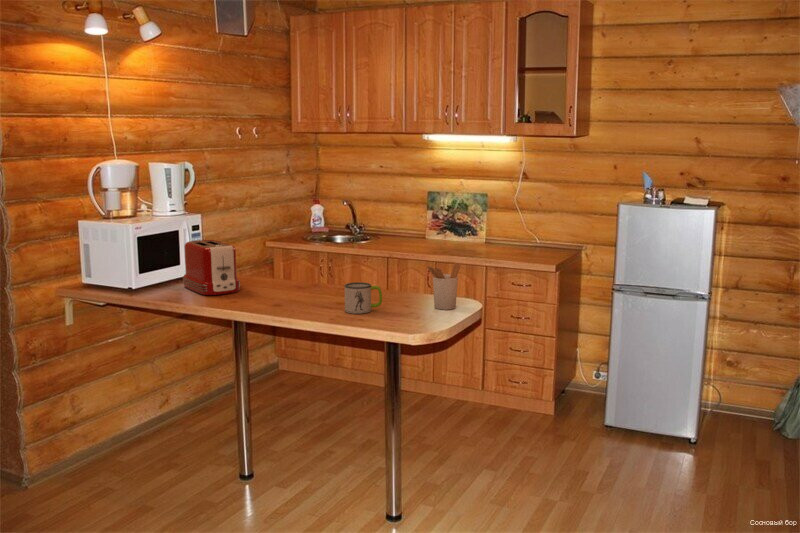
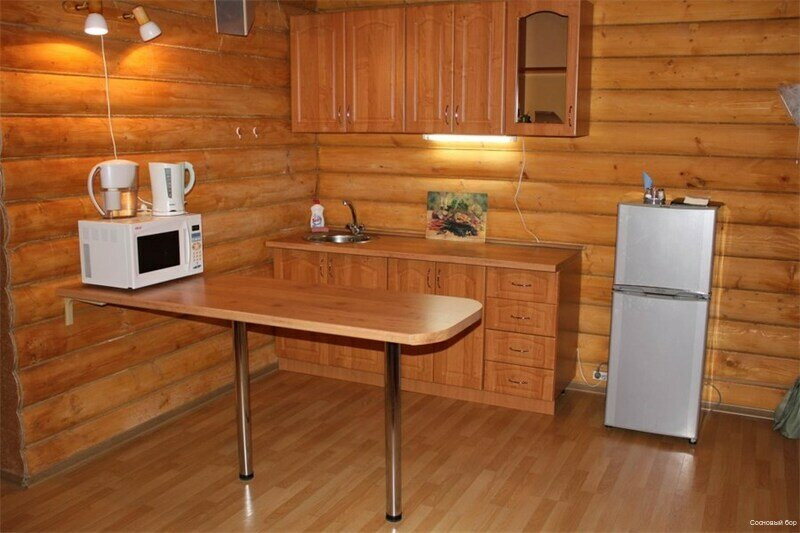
- mug (363, 297)
- utensil holder (441, 285)
- toaster (210, 266)
